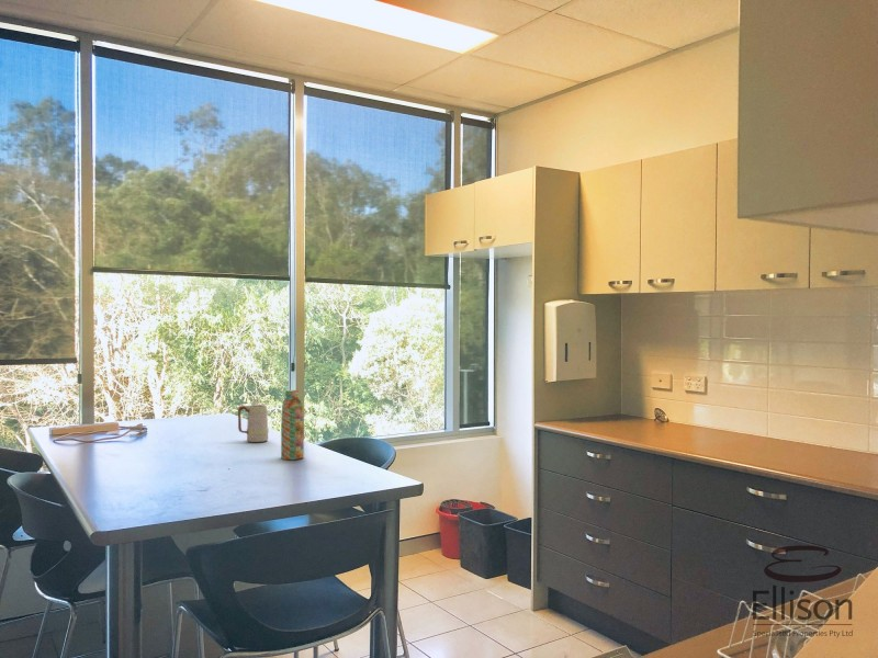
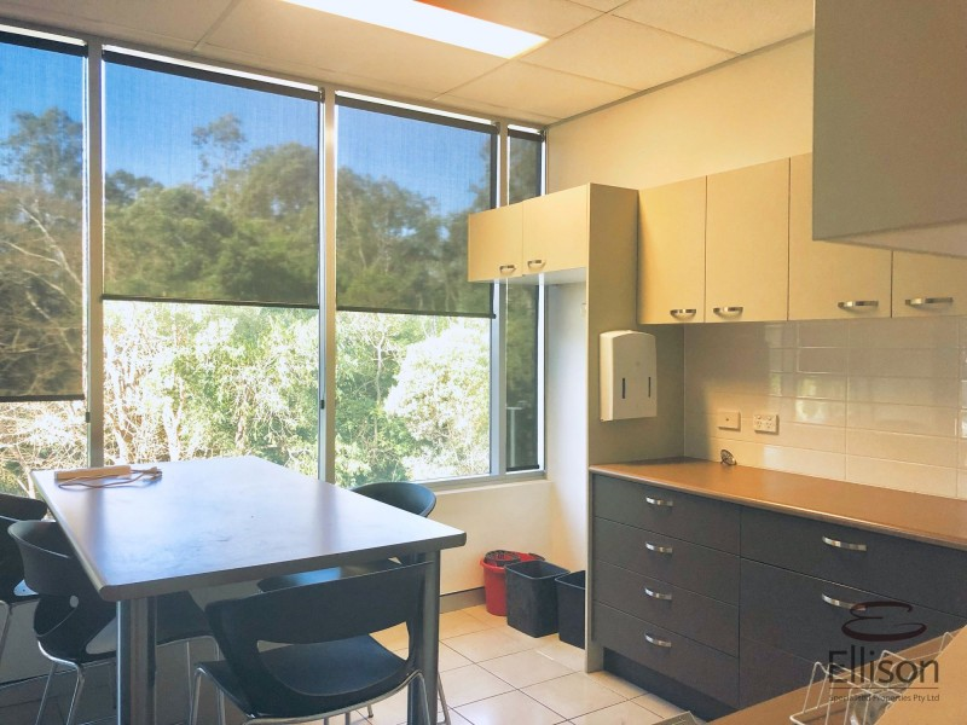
- mug (252, 422)
- water bottle (292, 423)
